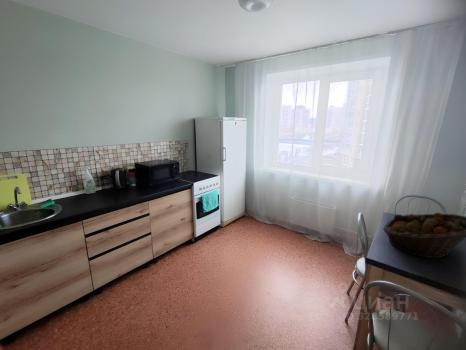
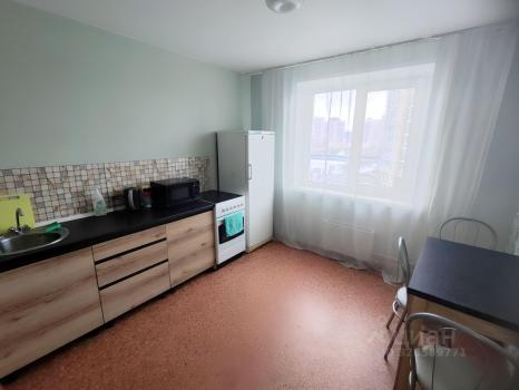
- fruit basket (425, 230)
